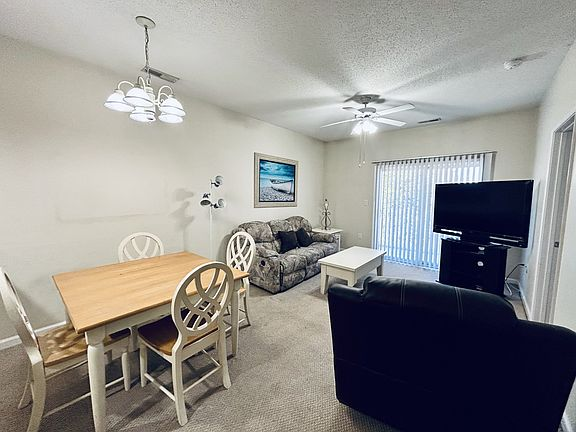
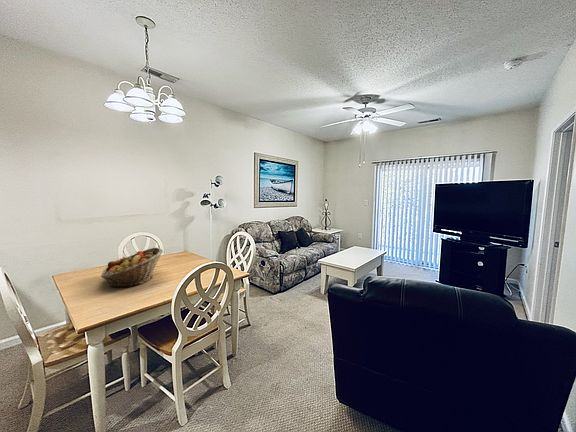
+ fruit basket (133, 265)
